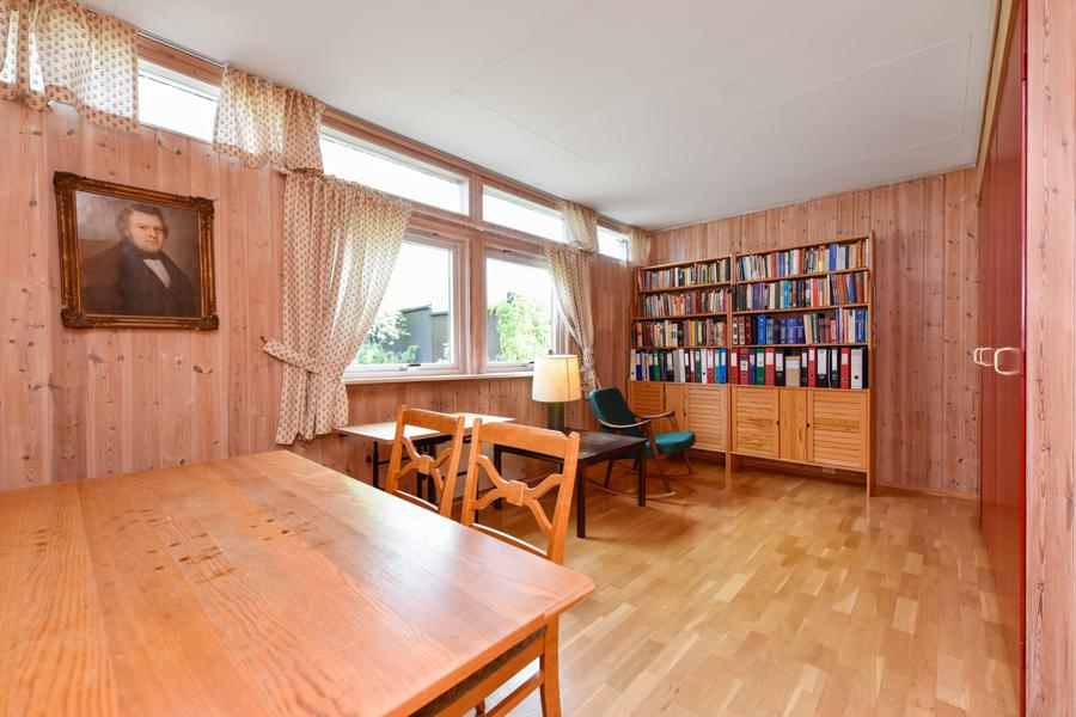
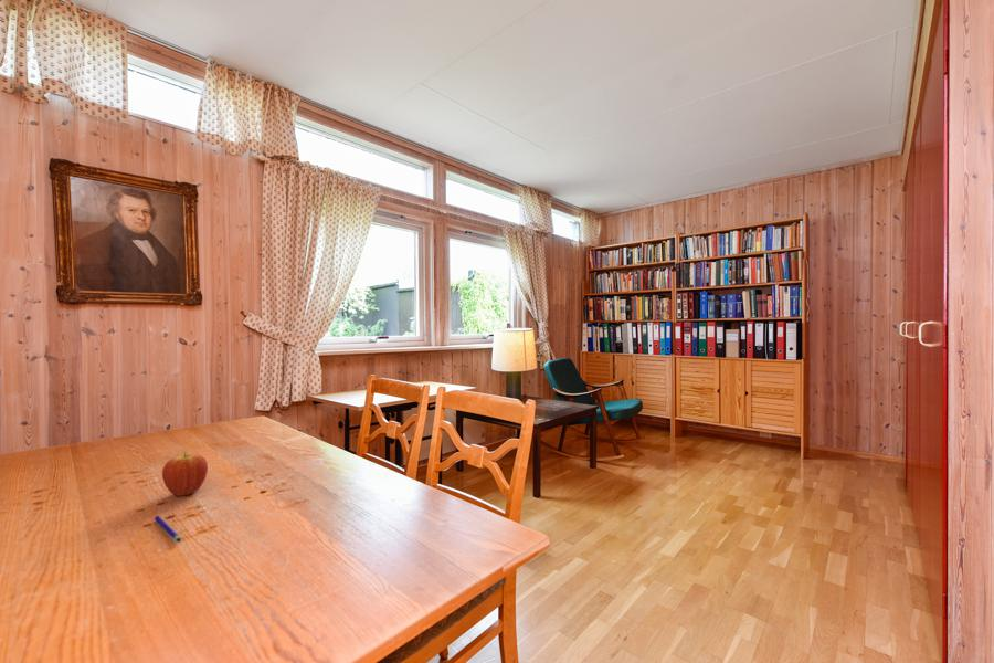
+ fruit (186, 472)
+ pen (167, 528)
